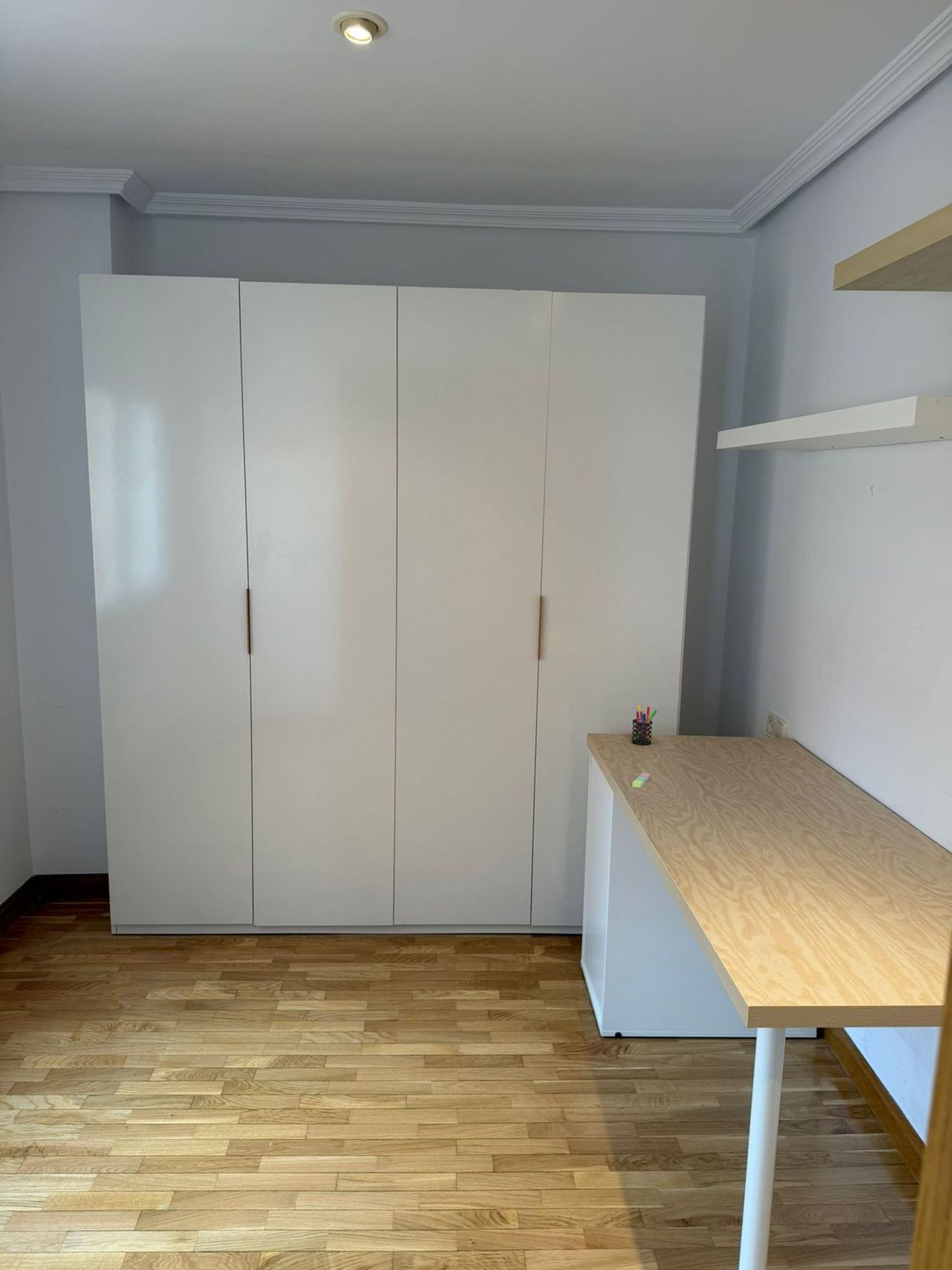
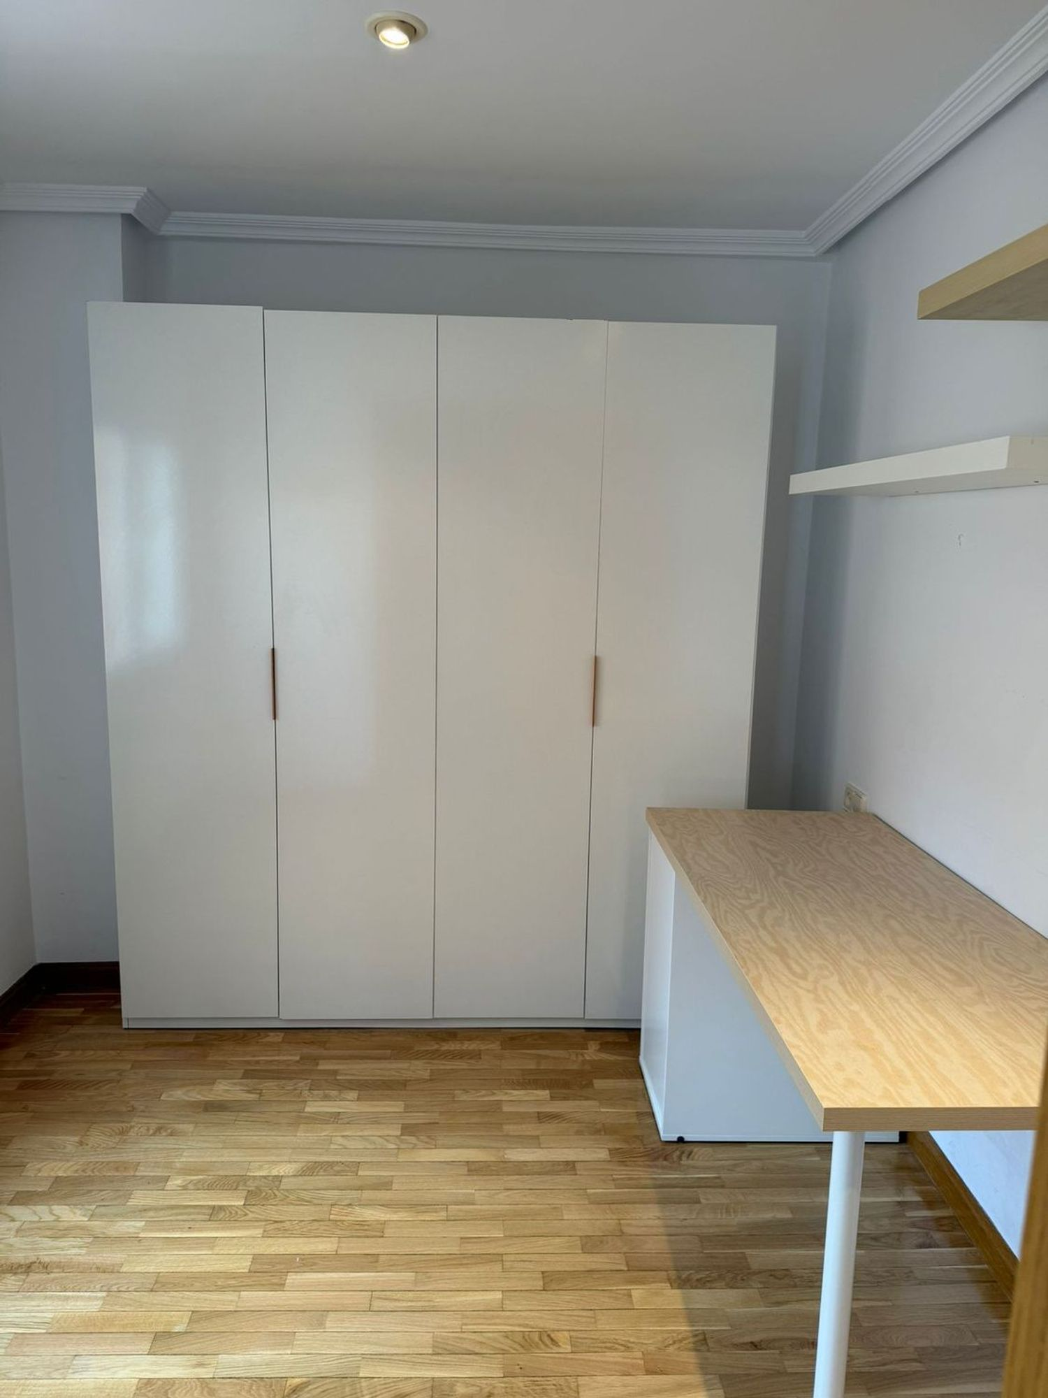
- pen holder (645, 724)
- sticky notes (641, 780)
